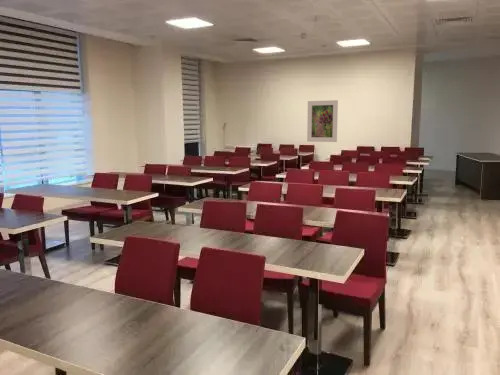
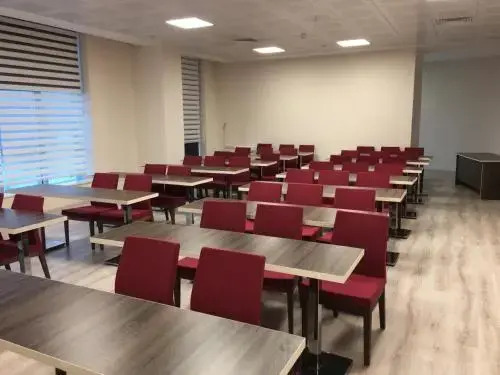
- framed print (322, 121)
